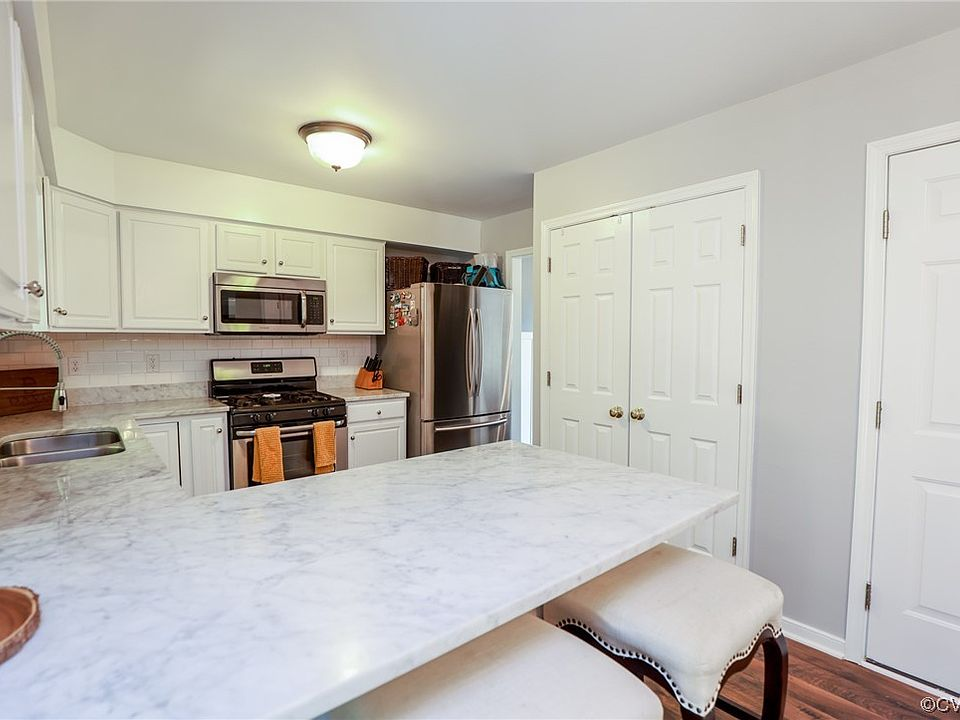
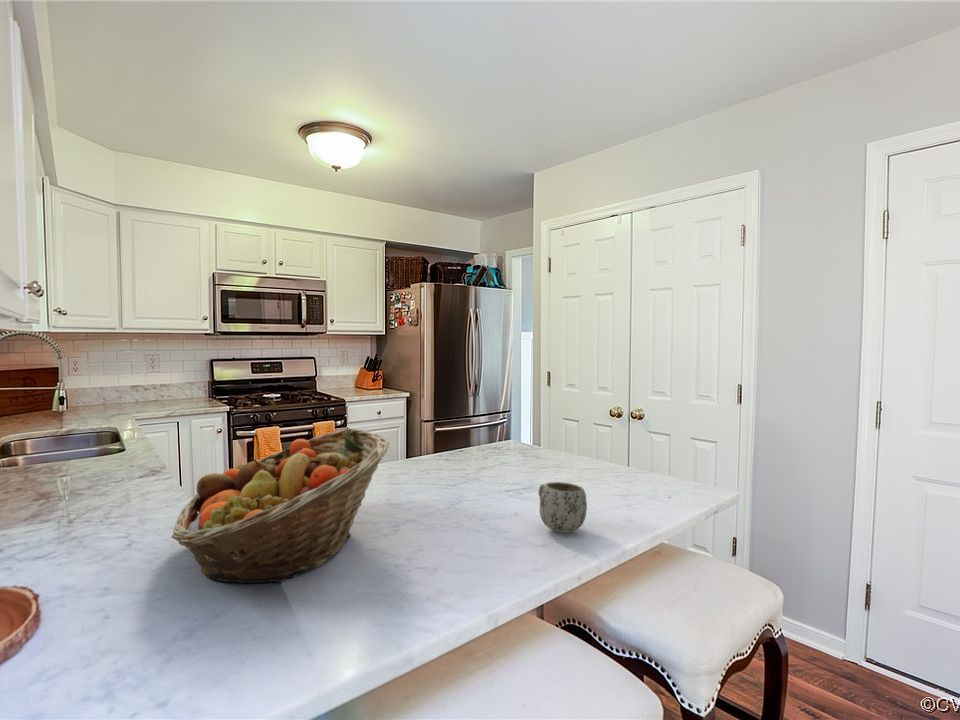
+ fruit basket (288, 492)
+ mug (557, 505)
